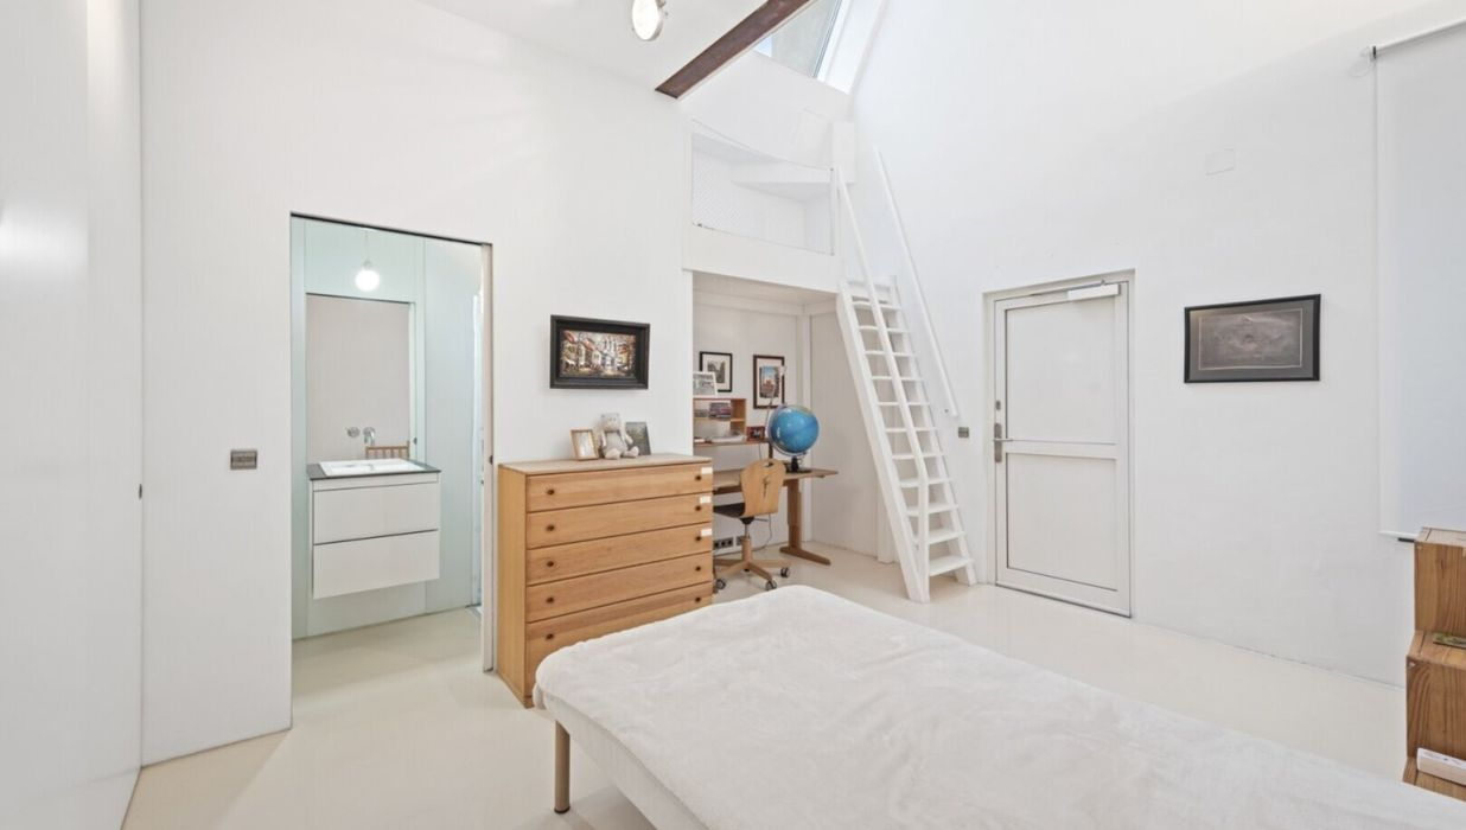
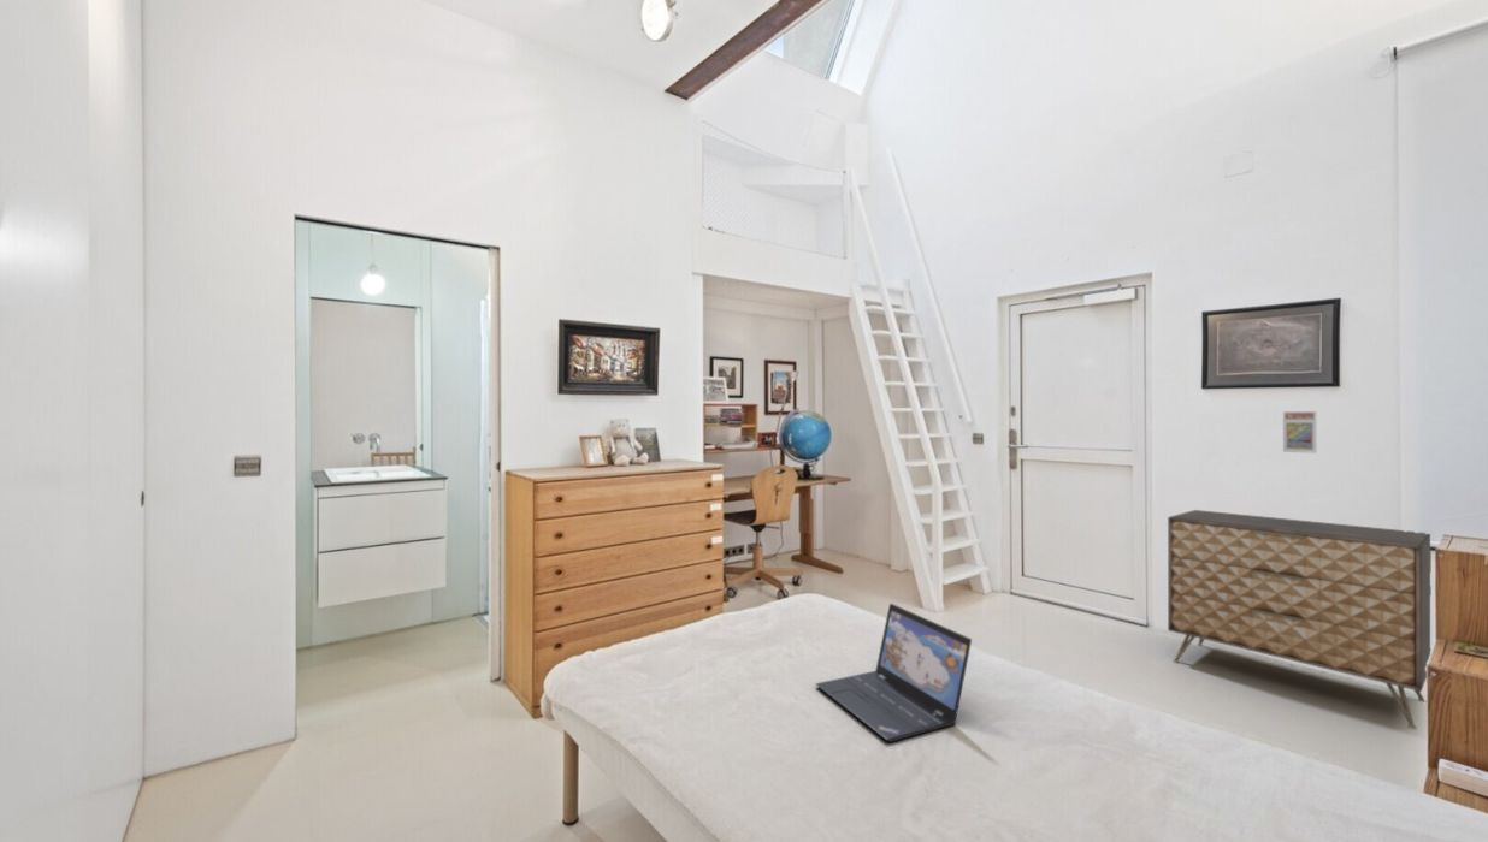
+ dresser (1288, 601)
+ laptop (888, 664)
+ trading card display case (1299, 432)
